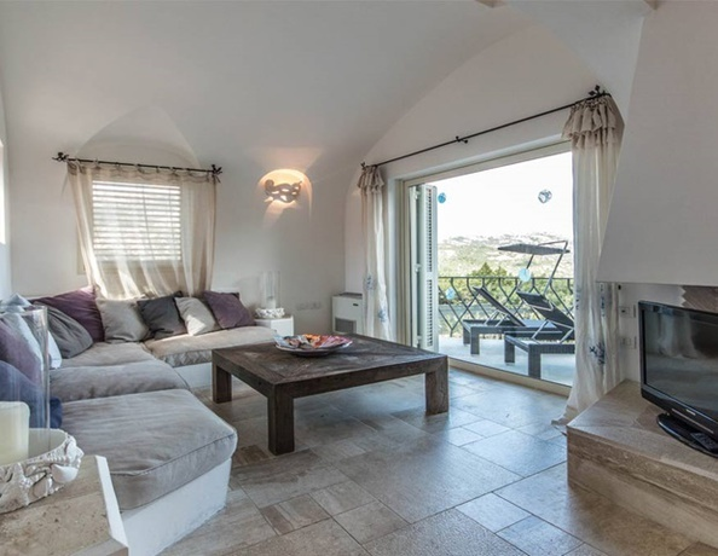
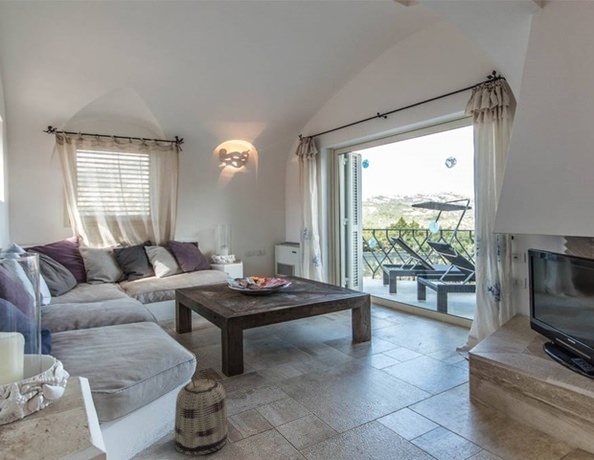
+ basket (201, 403)
